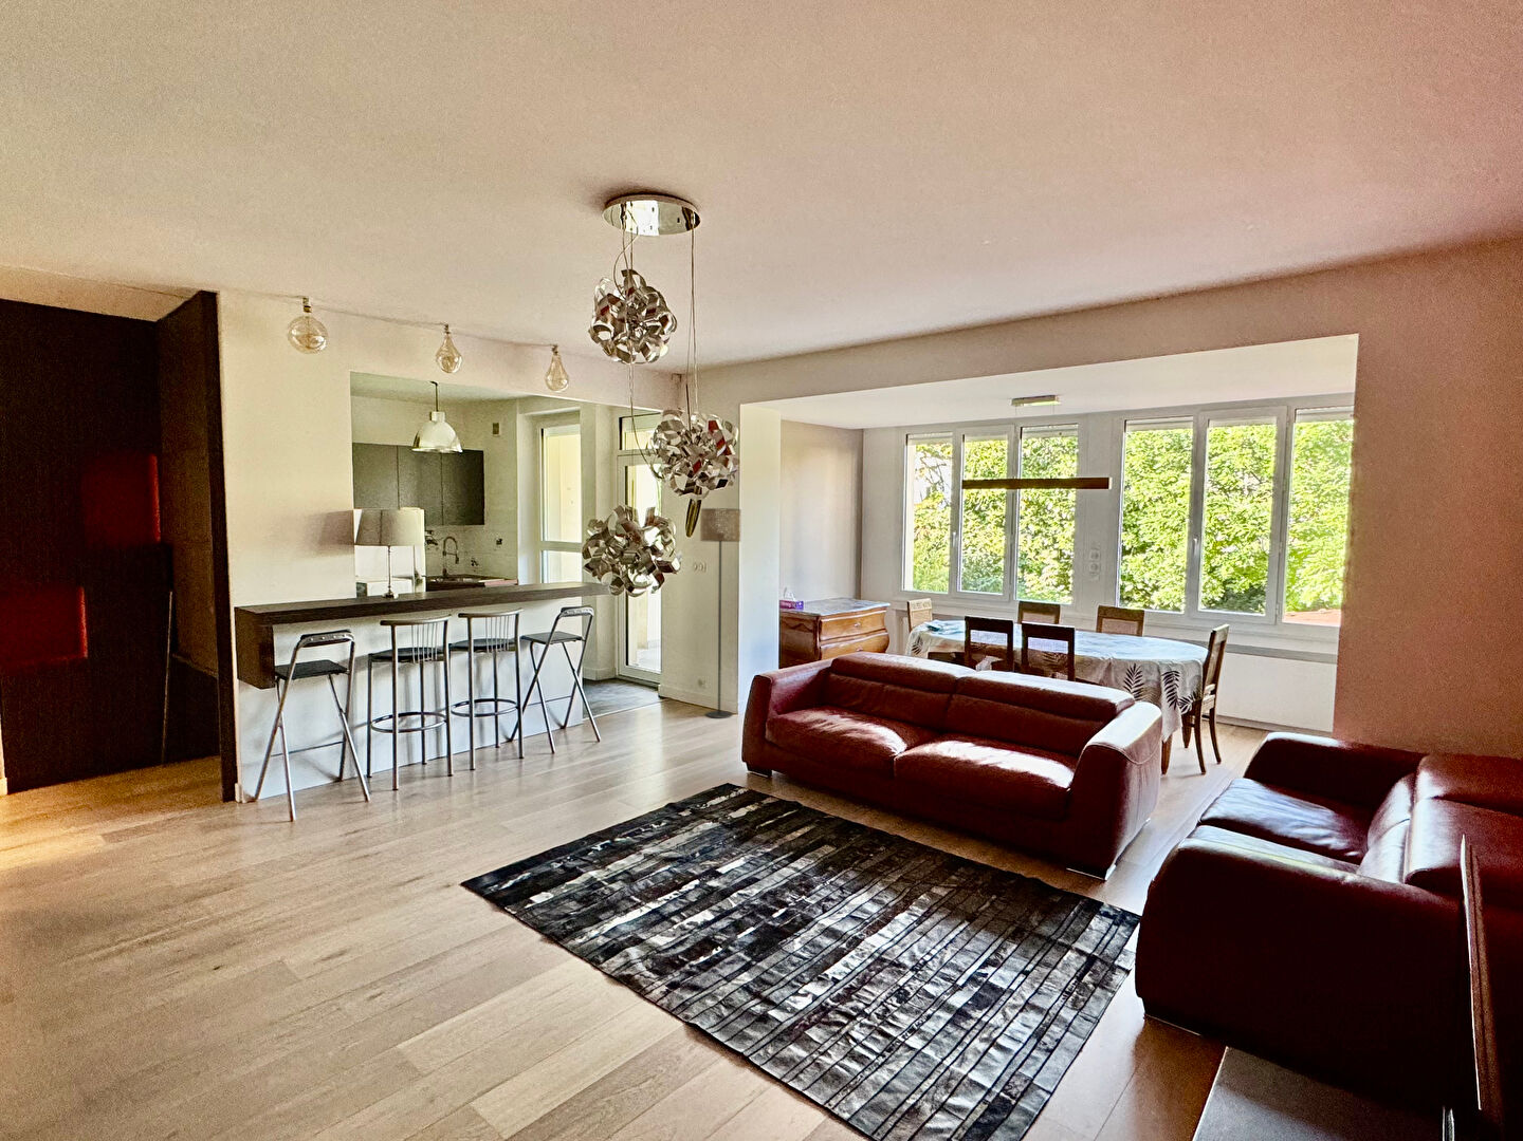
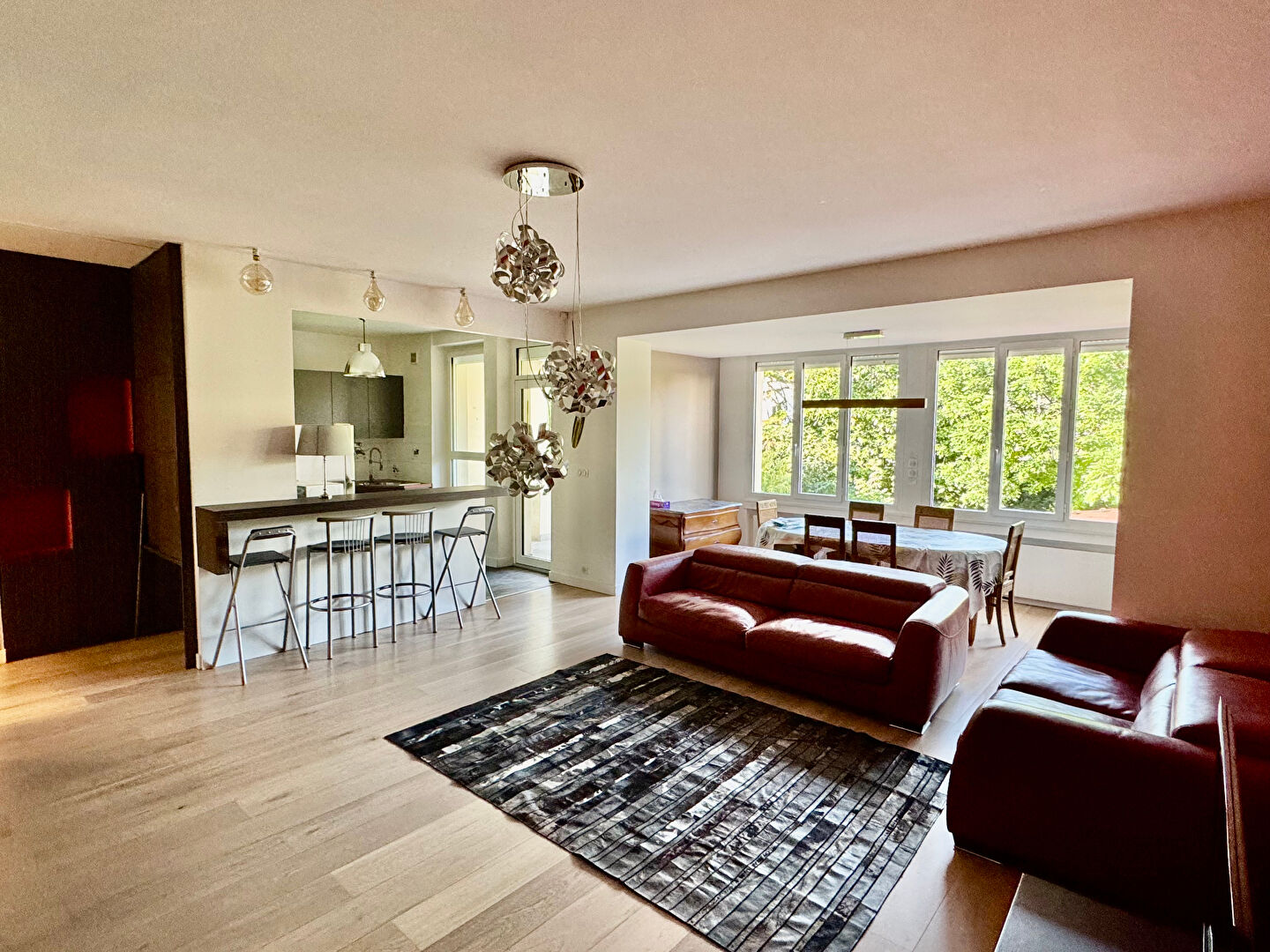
- floor lamp (720, 612)
